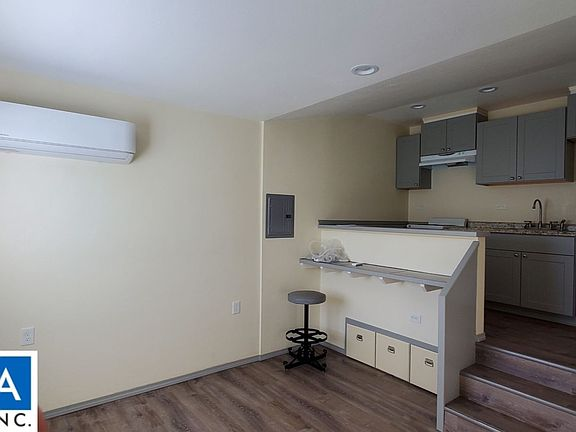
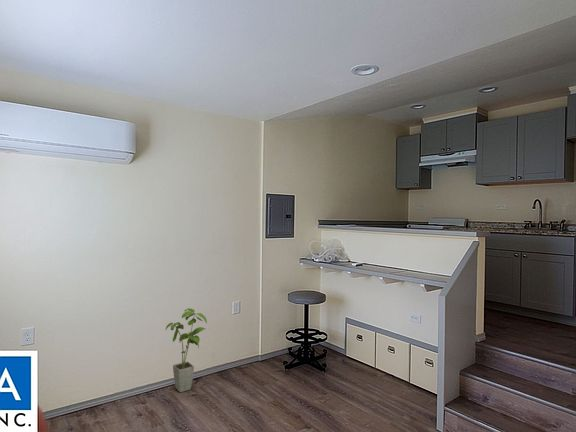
+ house plant (188, 346)
